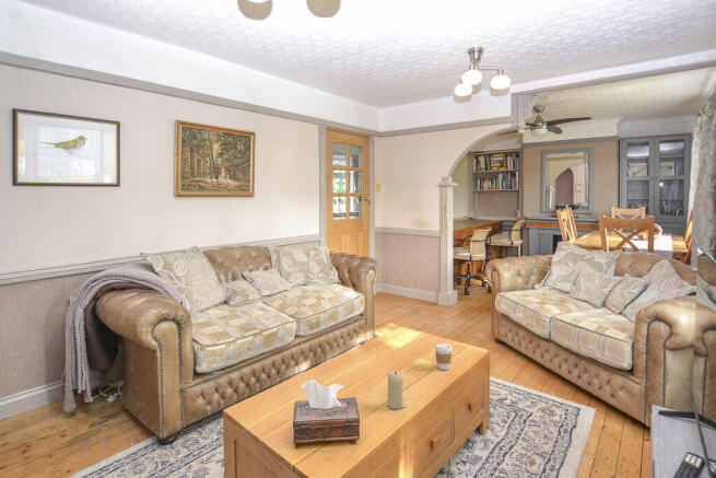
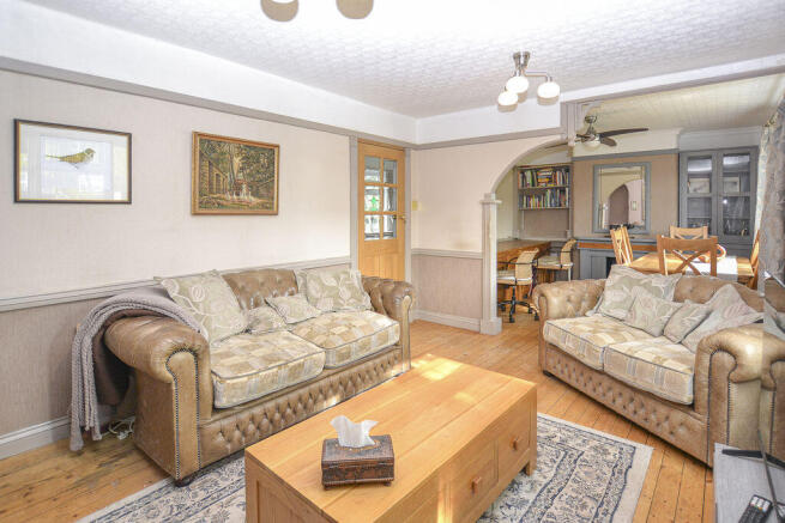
- candle (396, 388)
- coffee cup (443, 355)
